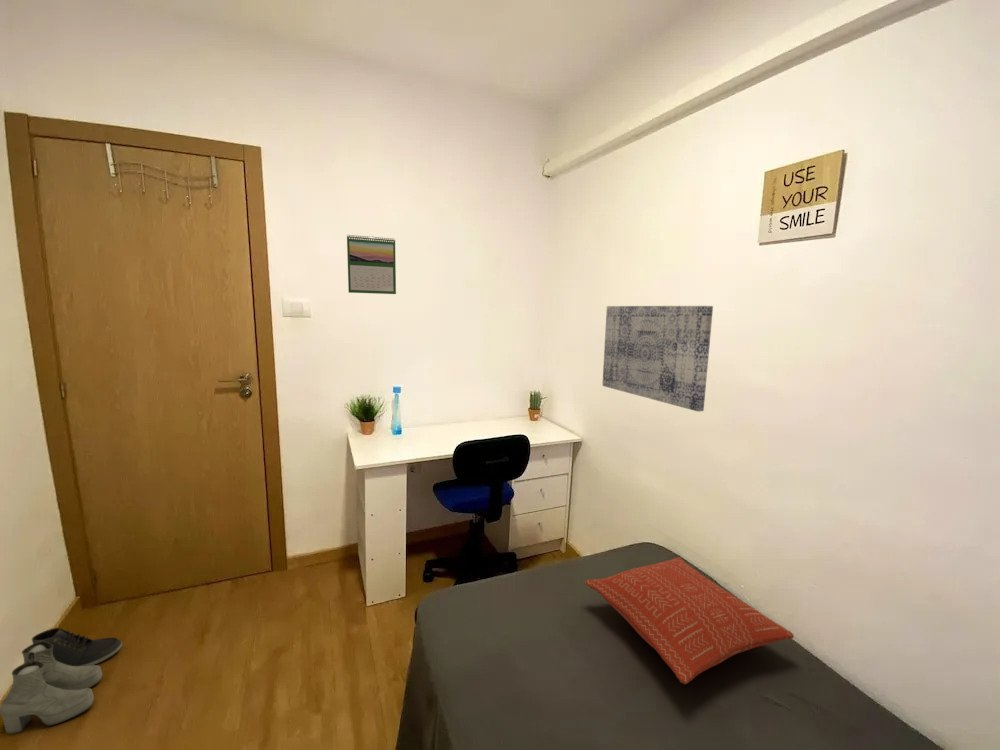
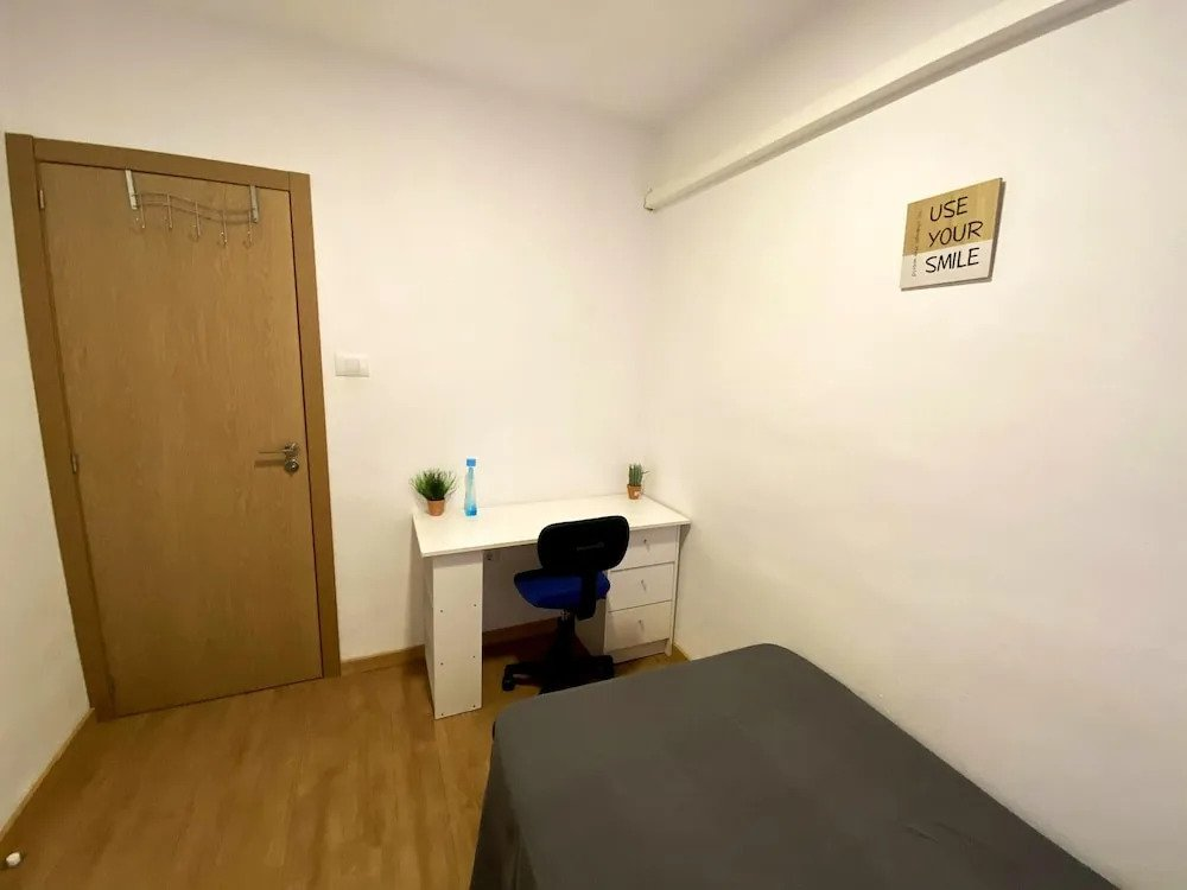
- boots (52, 678)
- sneaker (76, 645)
- pillow (680, 607)
- calendar (372, 264)
- wall art (649, 352)
